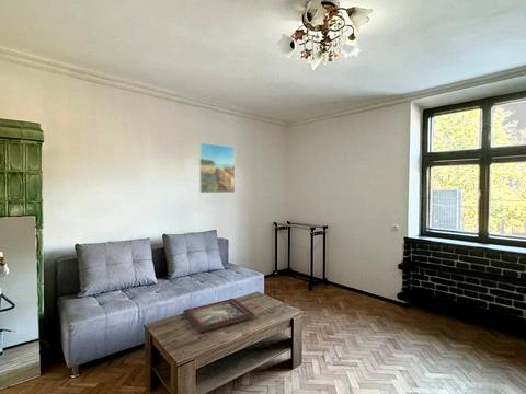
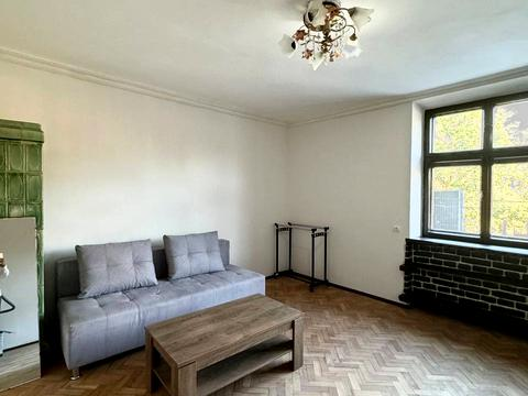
- decorative tray (218, 313)
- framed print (217, 169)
